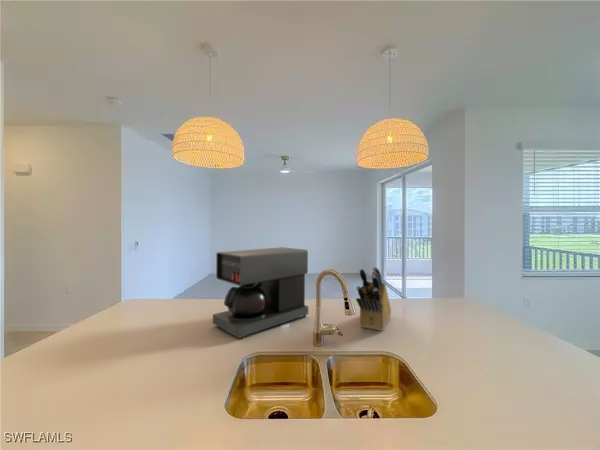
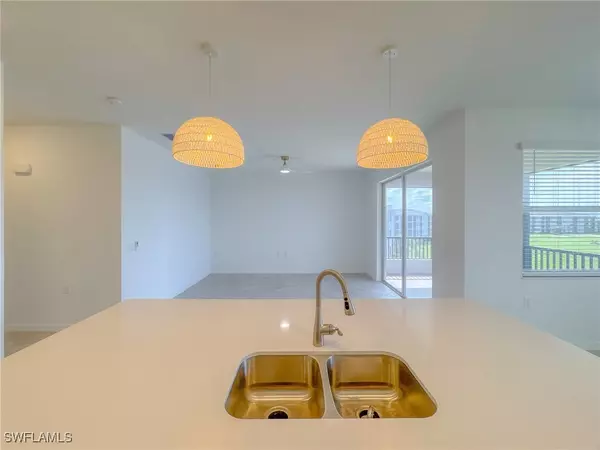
- knife block (374, 293)
- coffee maker (263, 286)
